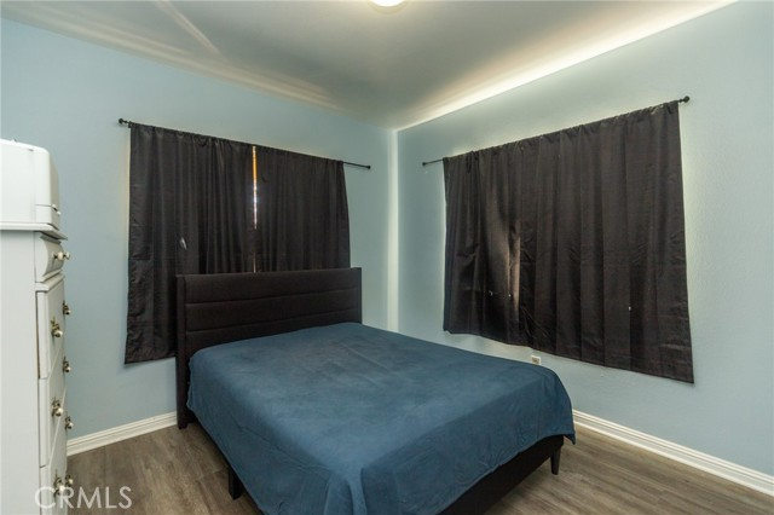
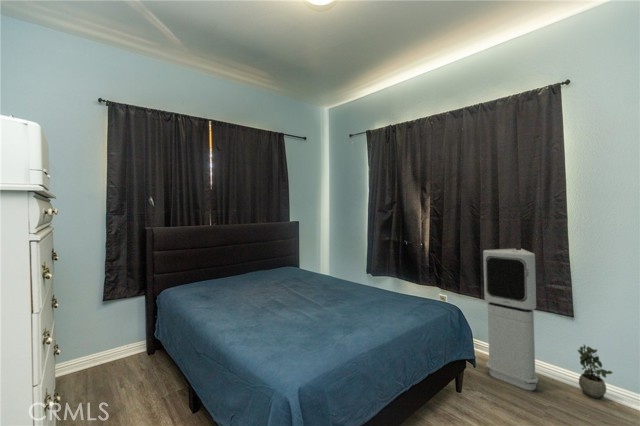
+ air purifier (514, 312)
+ potted plant (595, 372)
